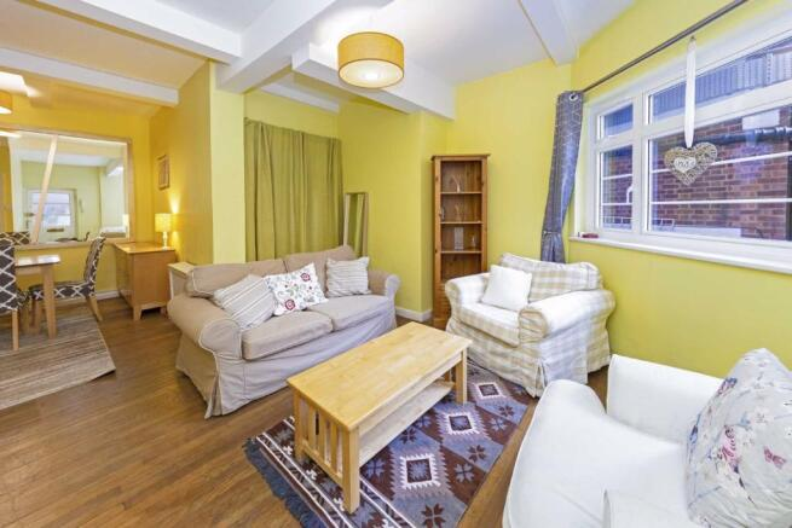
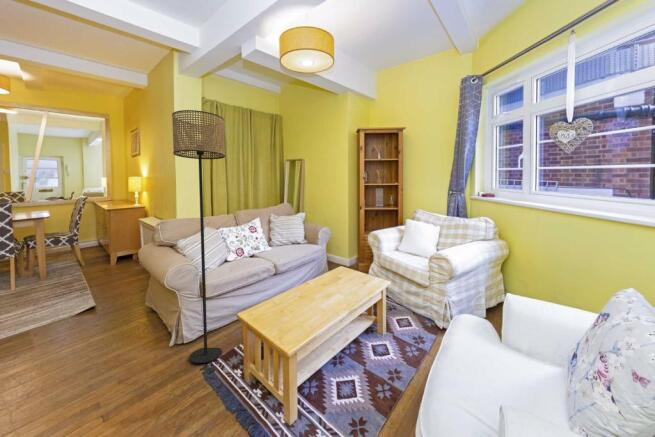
+ floor lamp (202, 238)
